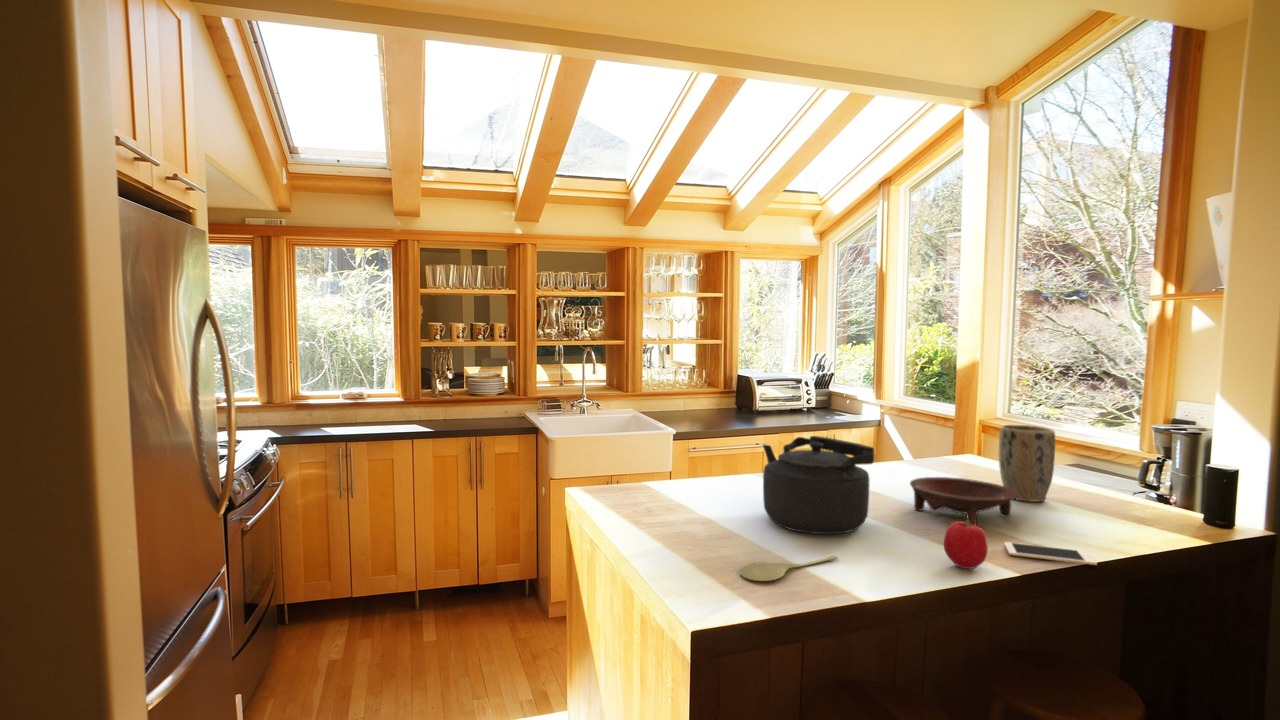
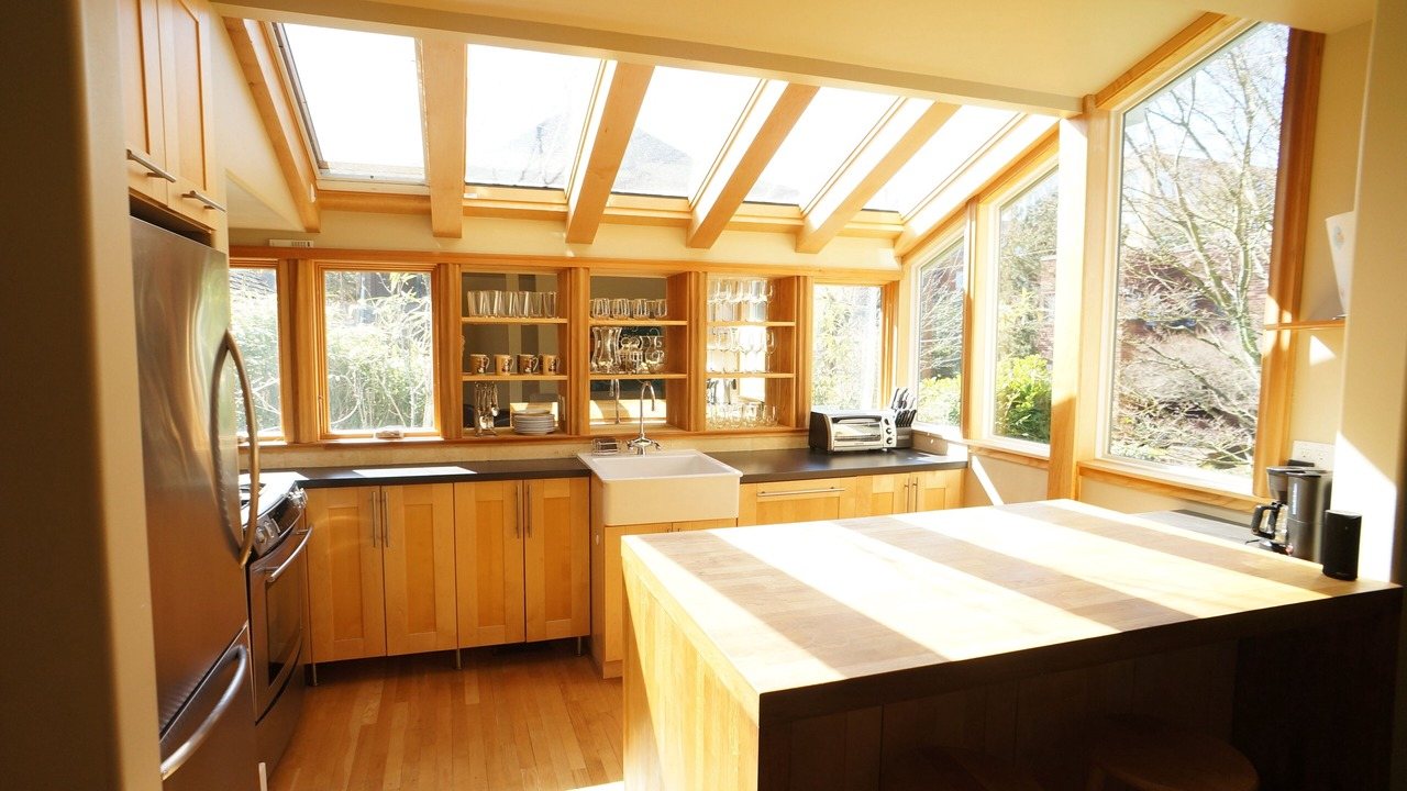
- plant pot (1025, 462)
- spoon (791, 565)
- bowl (961, 499)
- fruit (965, 542)
- cell phone (1048, 553)
- kettle (814, 481)
